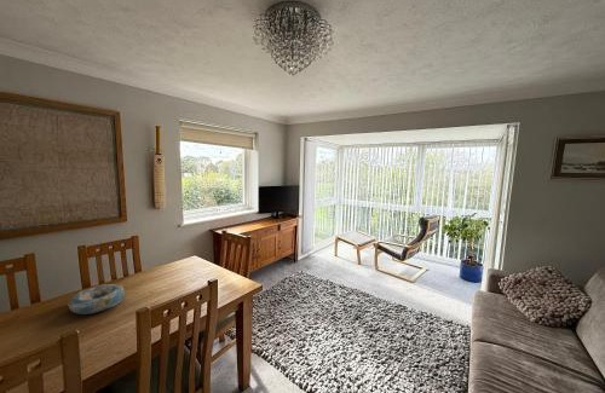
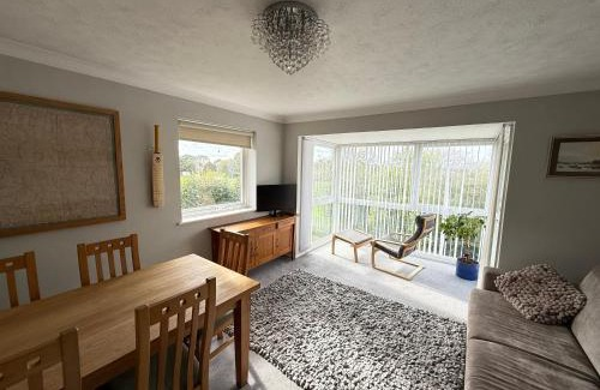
- decorative bowl (97, 297)
